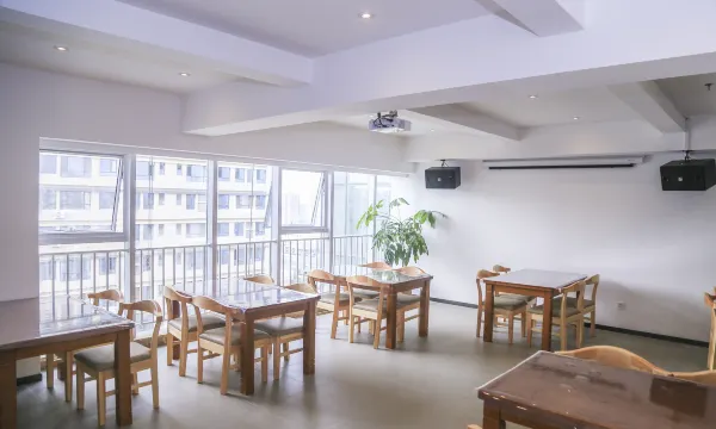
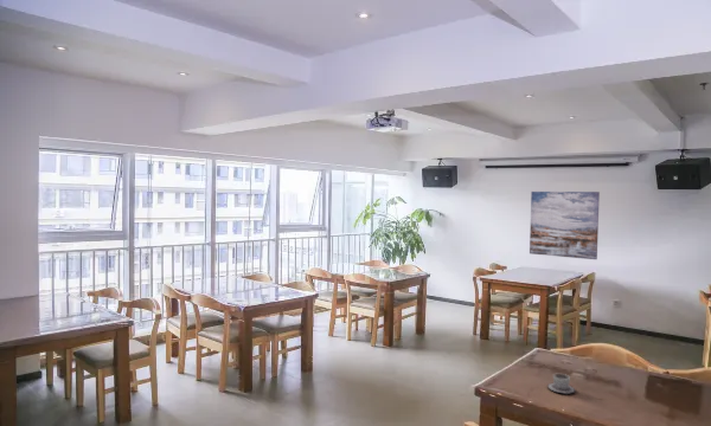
+ wall art (563, 224)
+ cup (561, 382)
